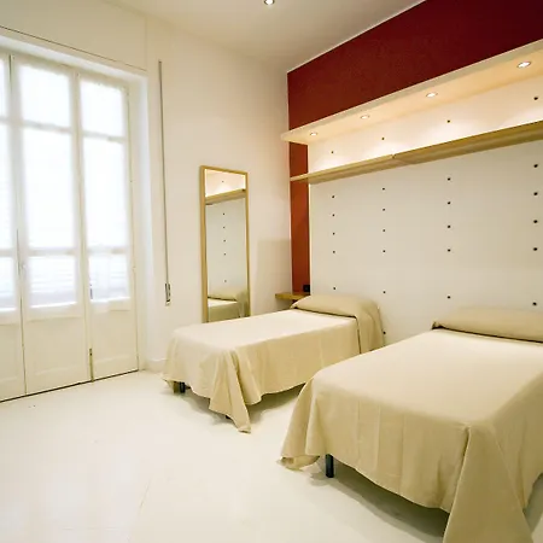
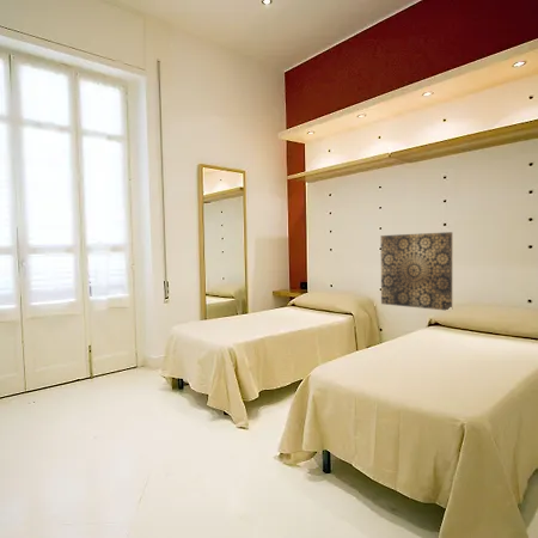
+ wall art (414, 270)
